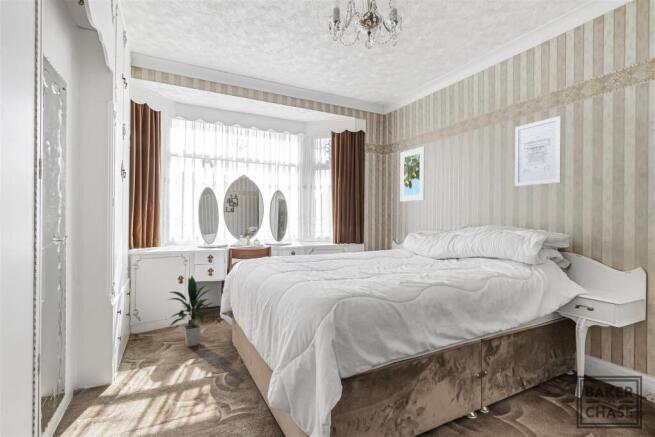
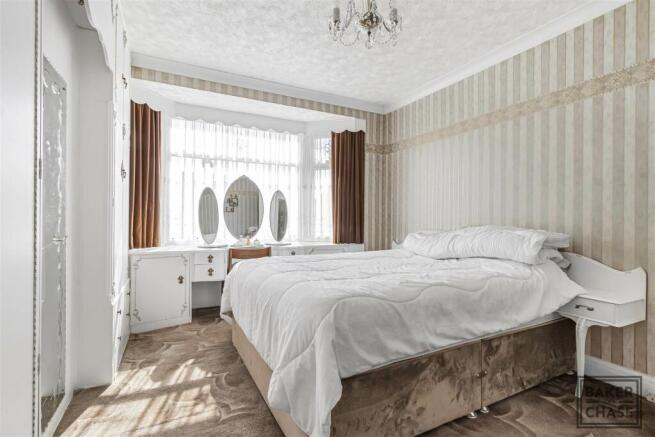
- wall art (536, 153)
- indoor plant (195, 310)
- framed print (411, 175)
